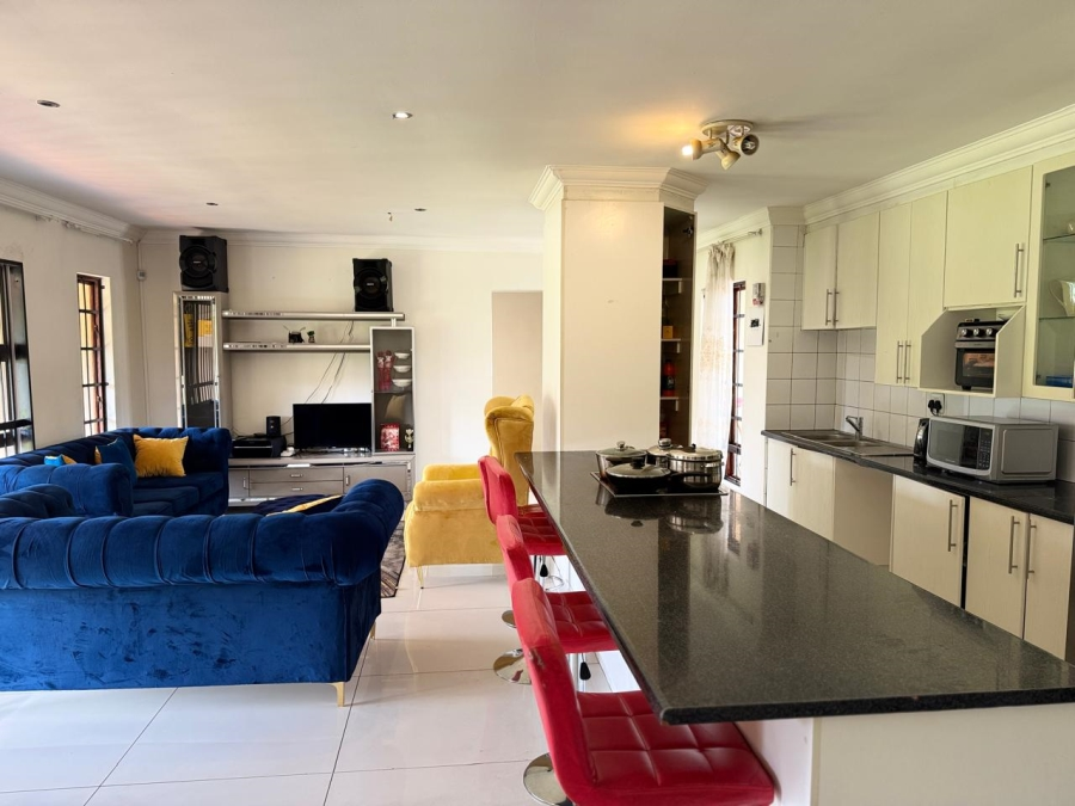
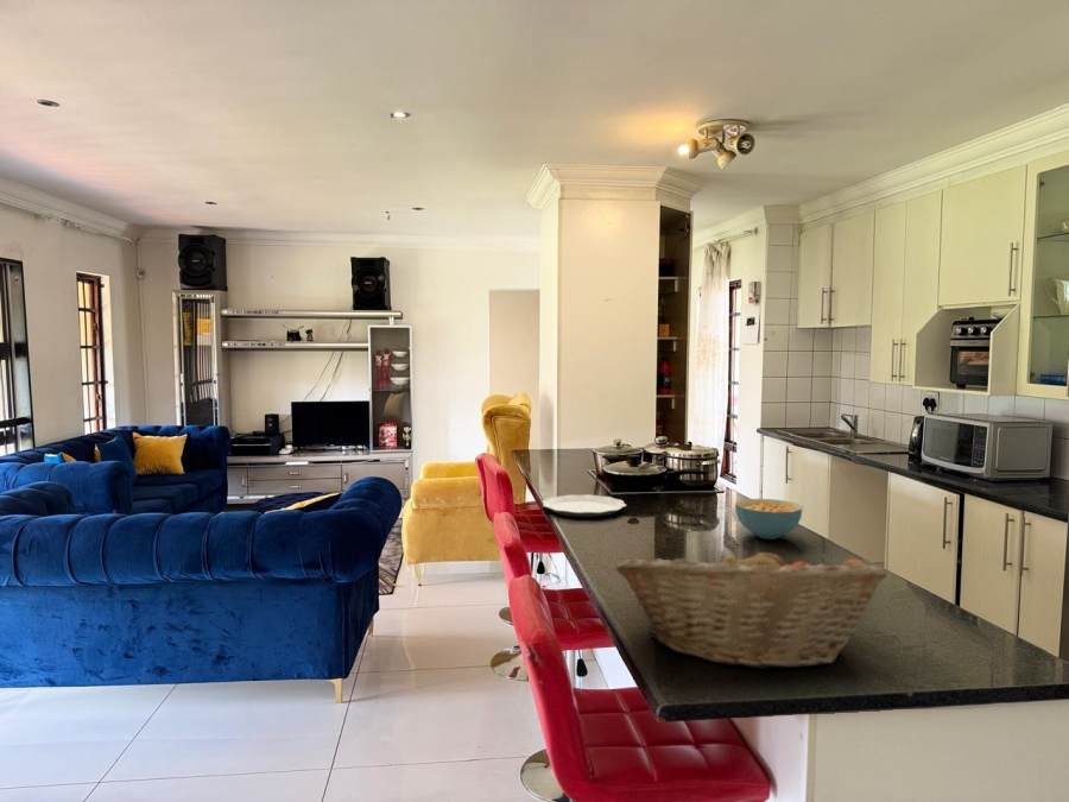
+ plate (583, 506)
+ fruit basket (745, 591)
+ cereal bowl (767, 520)
